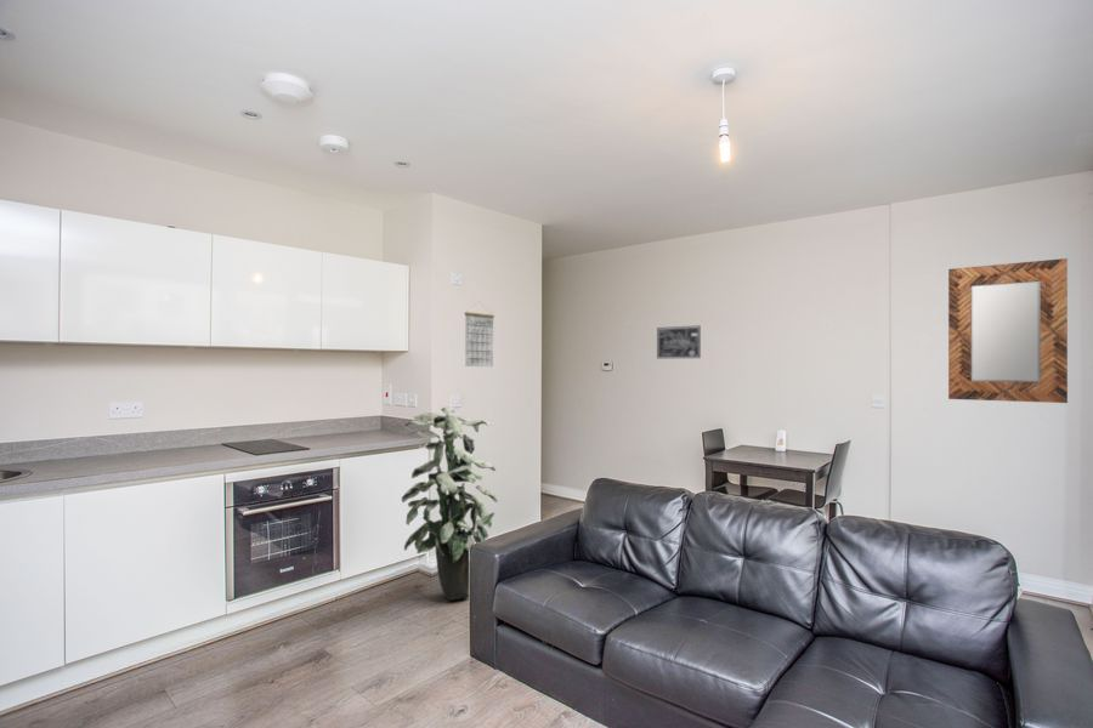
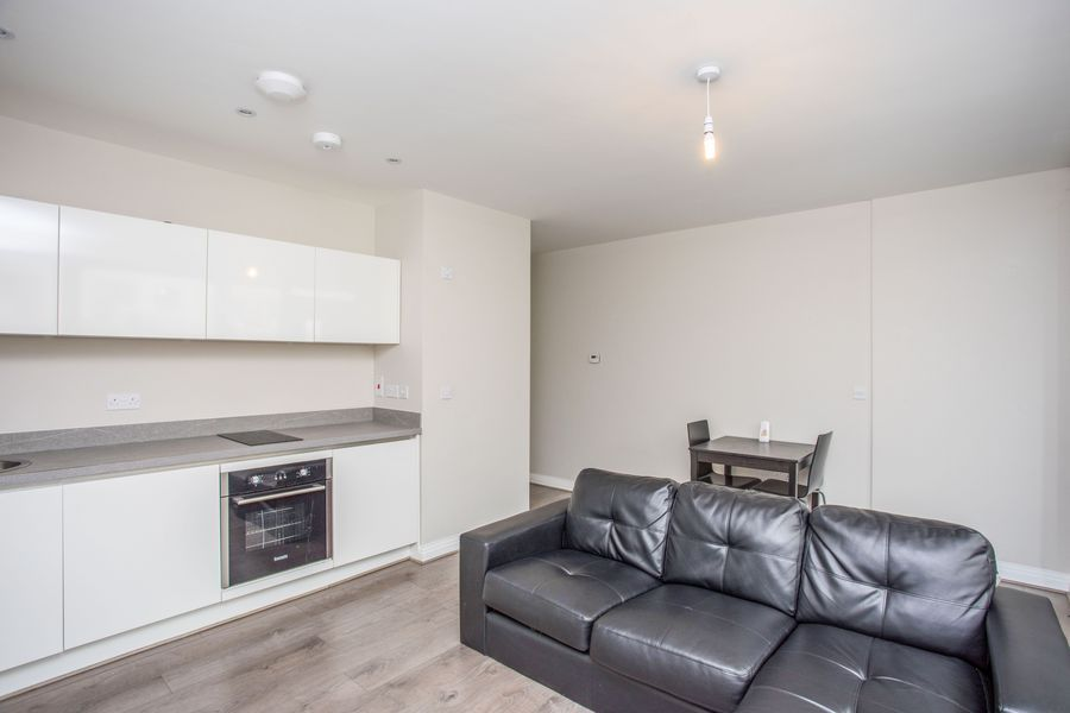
- indoor plant (448, 500)
- calendar (478, 334)
- wall art (678, 342)
- home mirror (1004, 332)
